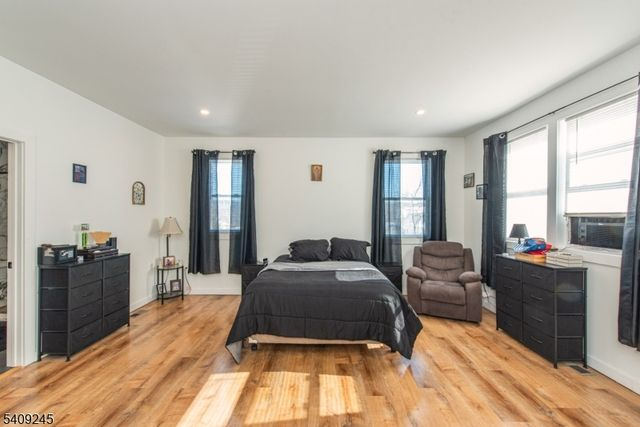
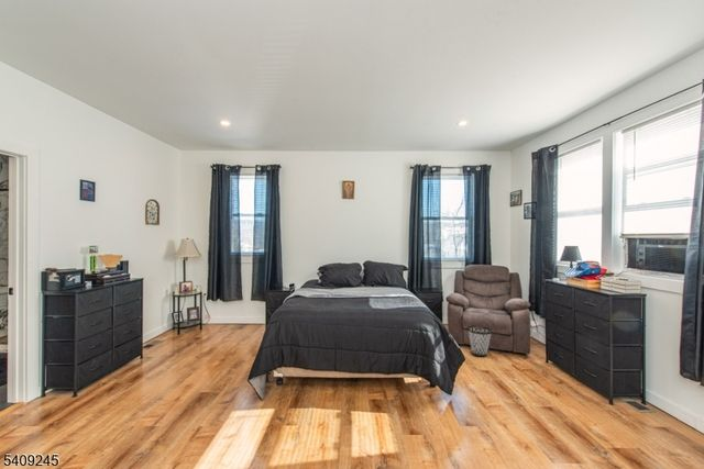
+ wastebasket (479, 342)
